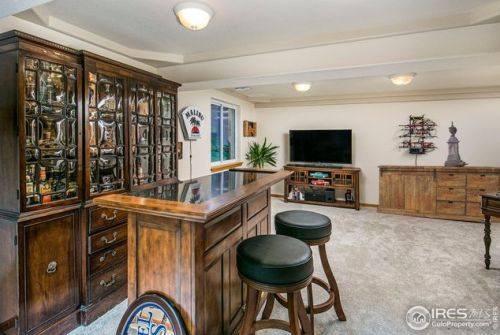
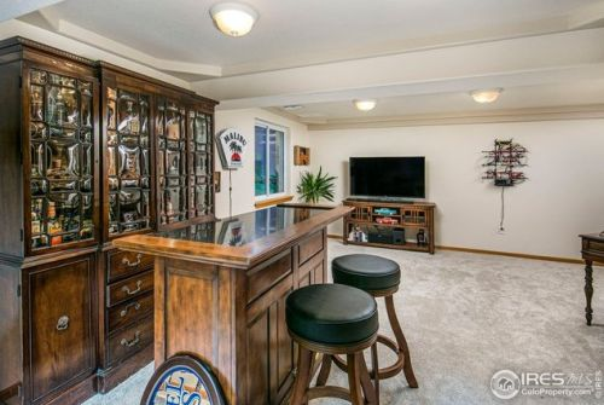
- sideboard (433, 190)
- decorative urn (455, 143)
